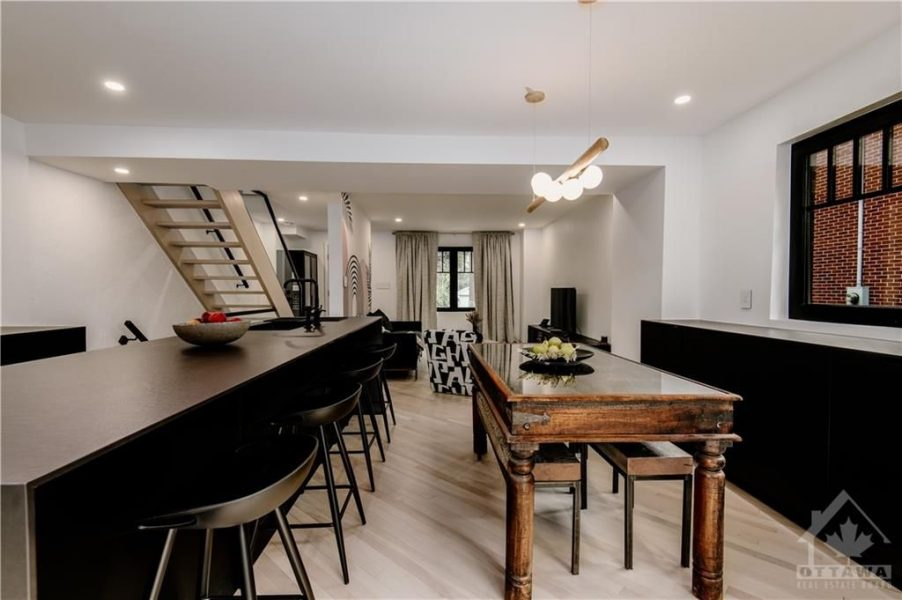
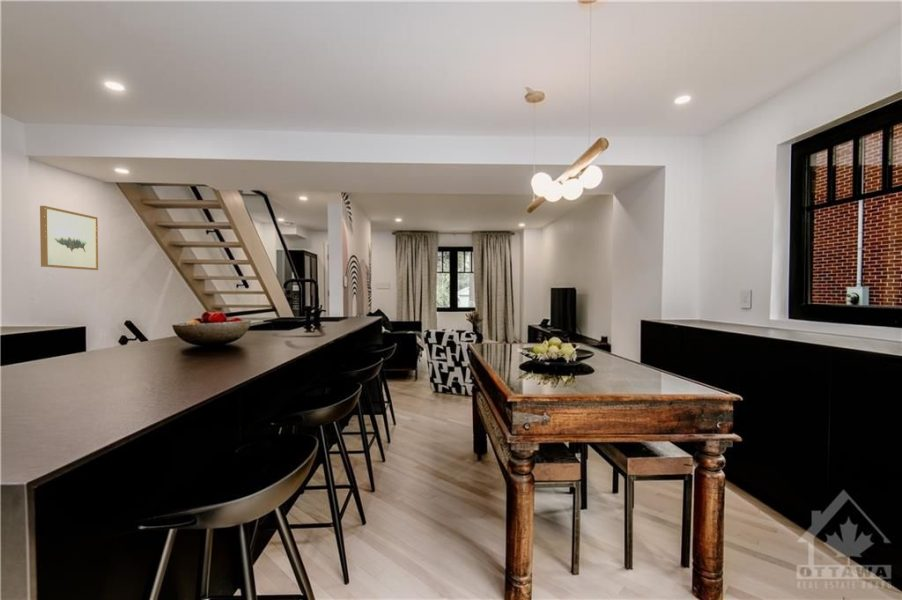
+ wall art (71, 240)
